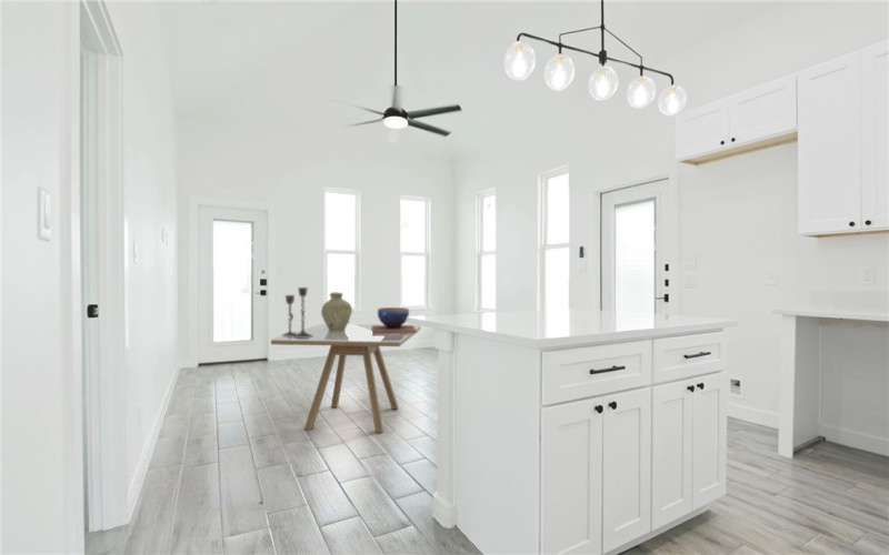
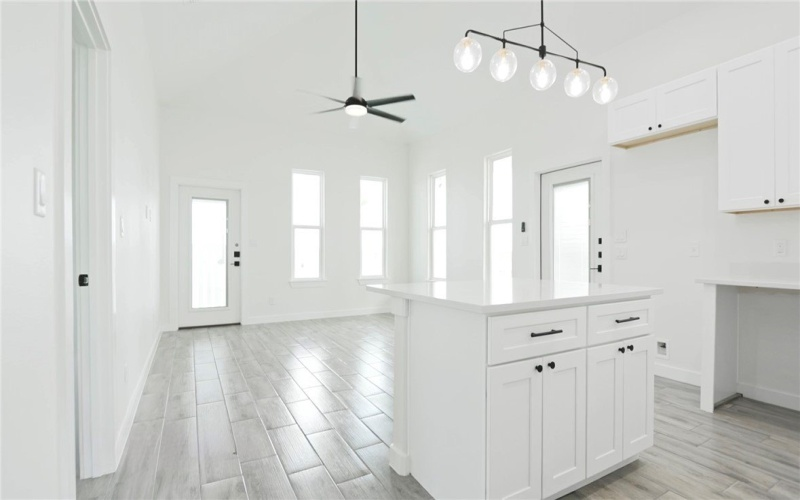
- candlestick (301, 311)
- vase (337, 311)
- decorative bowl (393, 319)
- dining table (366, 374)
